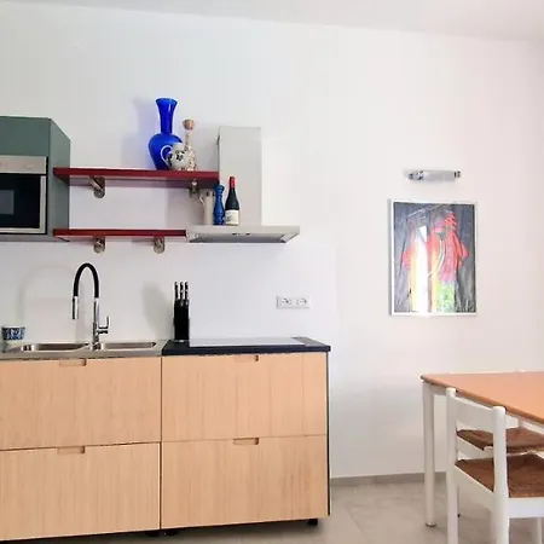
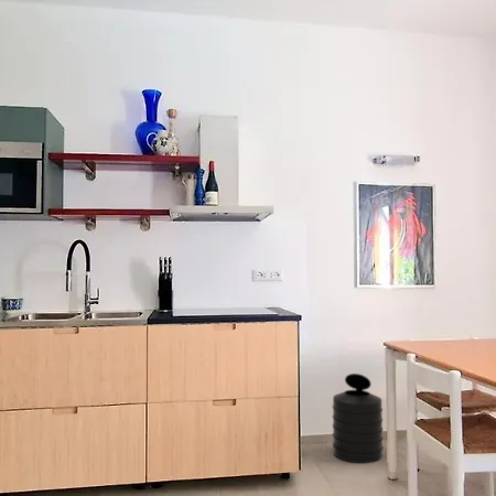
+ trash can (357, 413)
